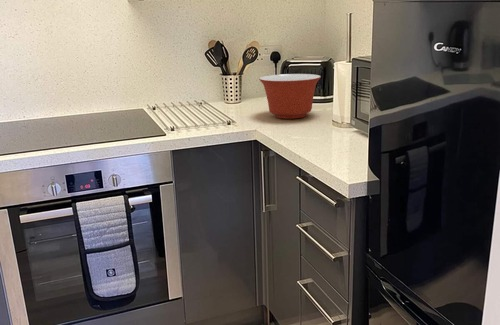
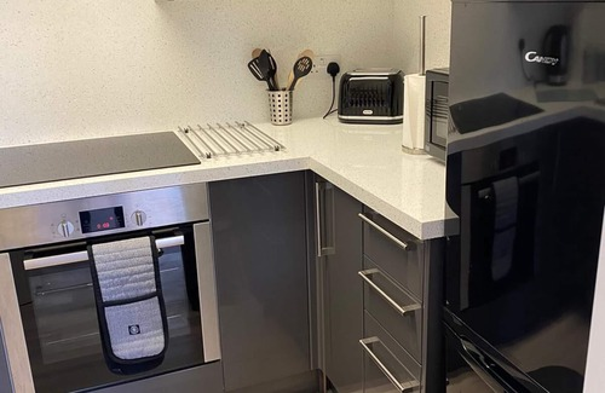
- mixing bowl (290, 96)
